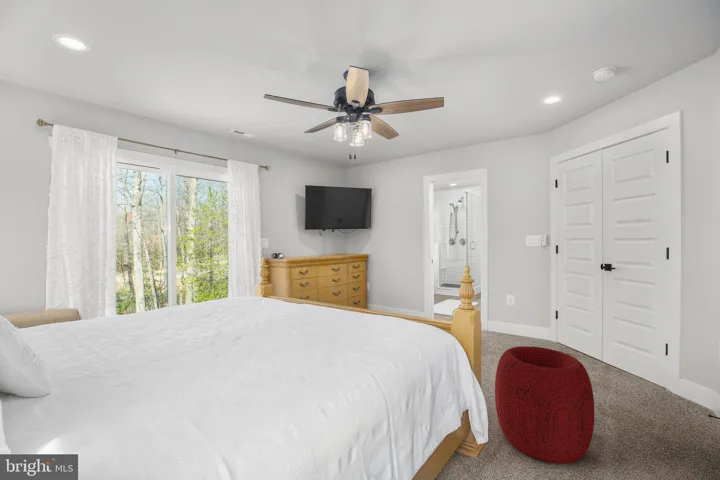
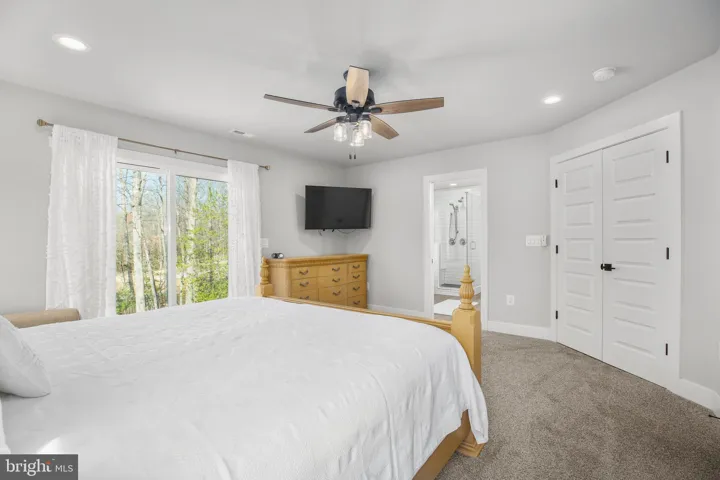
- pouf (541, 398)
